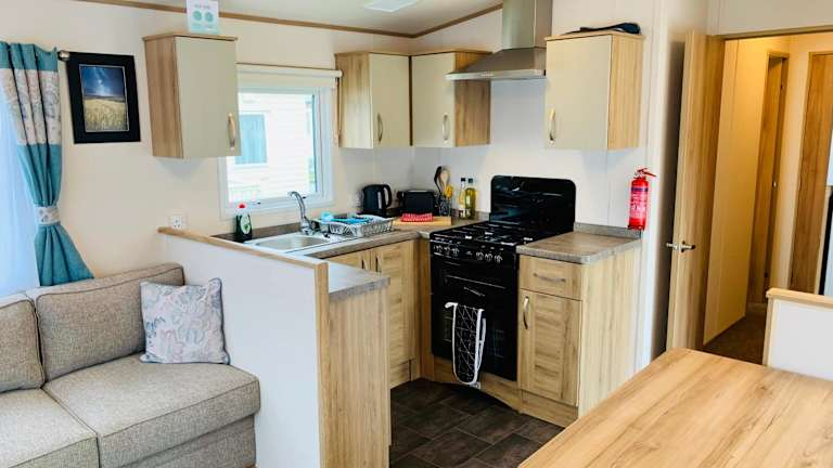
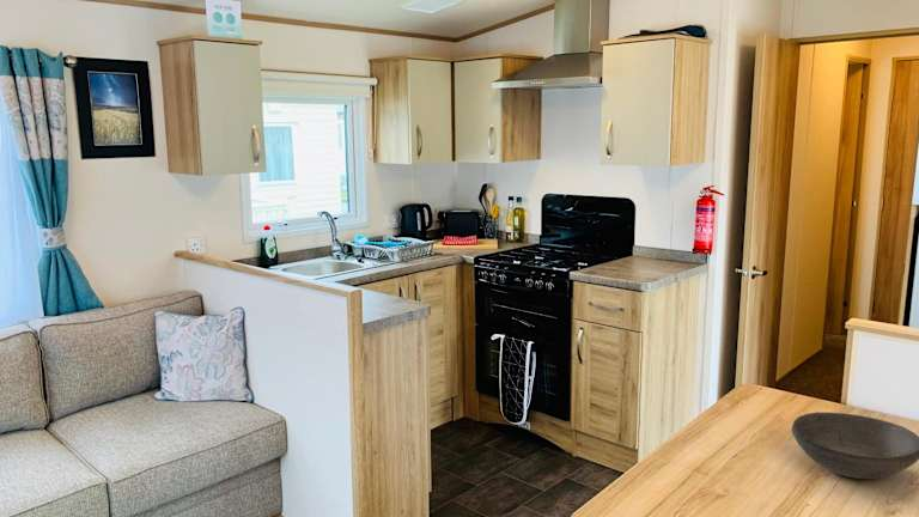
+ bowl (853, 450)
